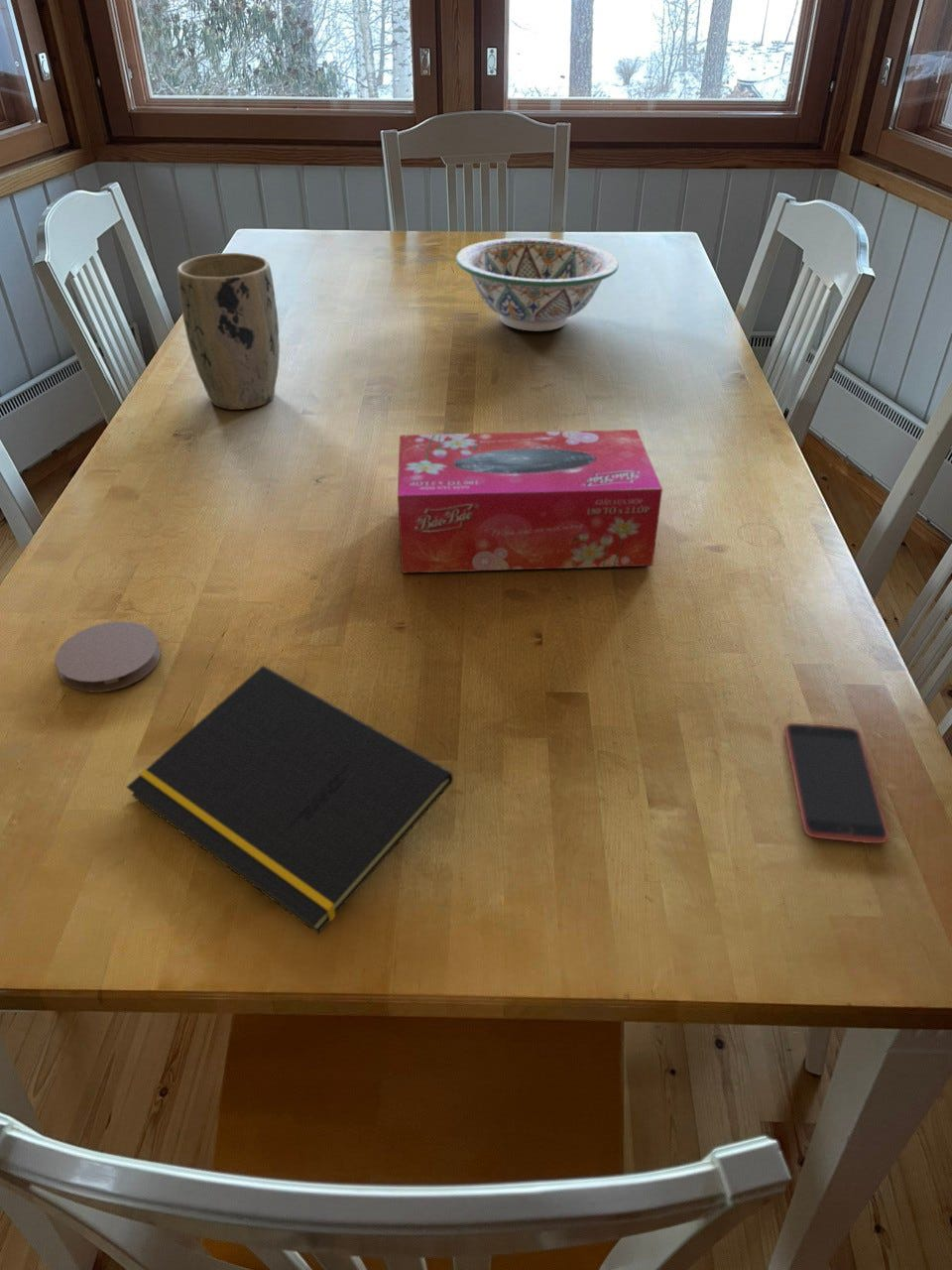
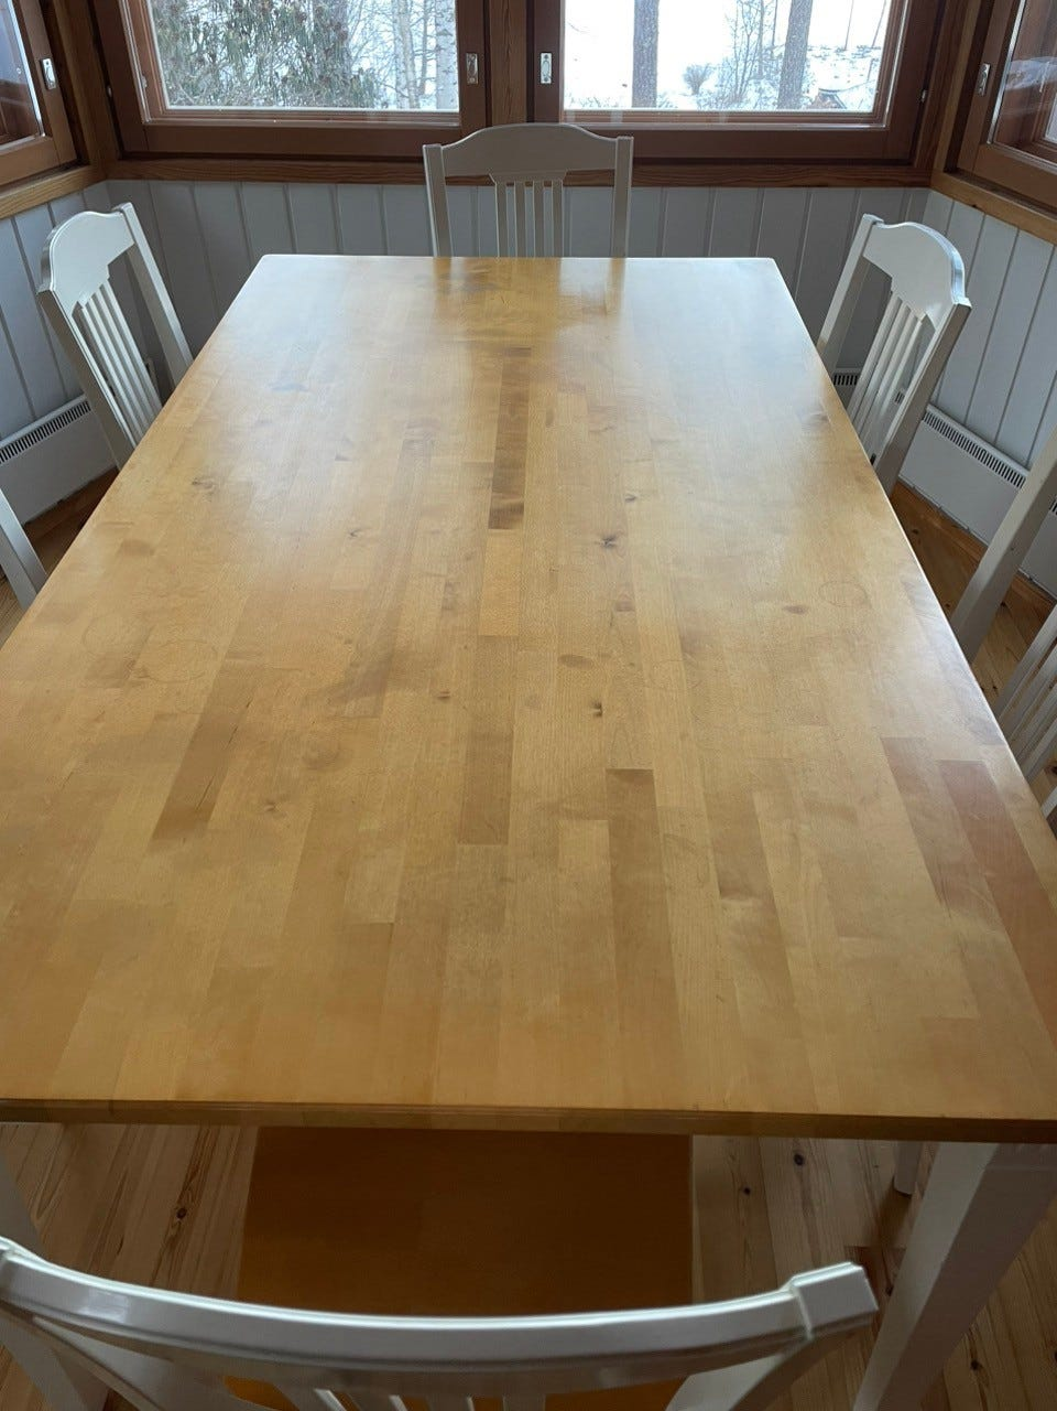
- smartphone (833, 779)
- tissue box (523, 498)
- plant pot (233, 333)
- notepad (288, 784)
- decorative bowl (536, 289)
- coaster (108, 655)
